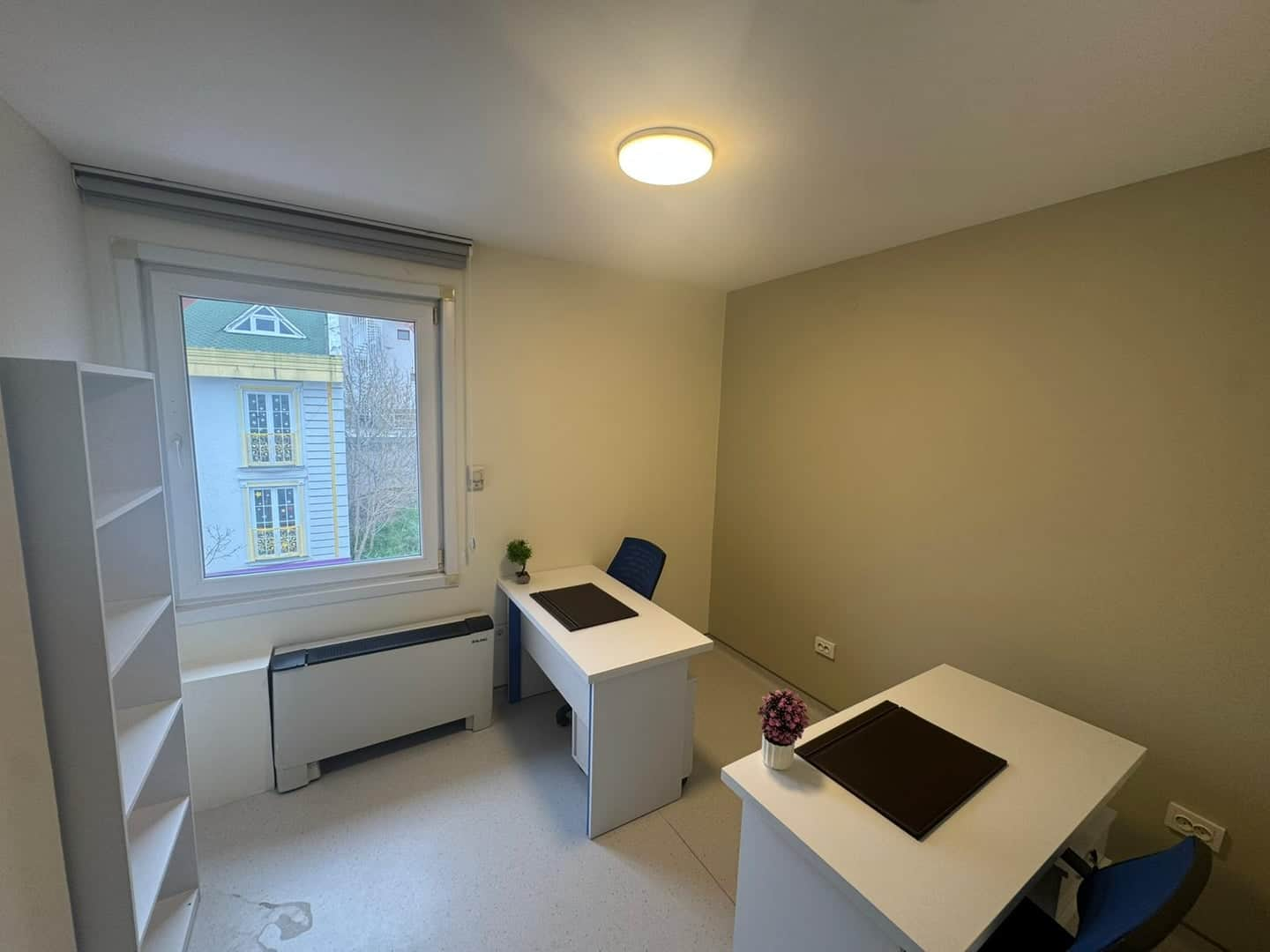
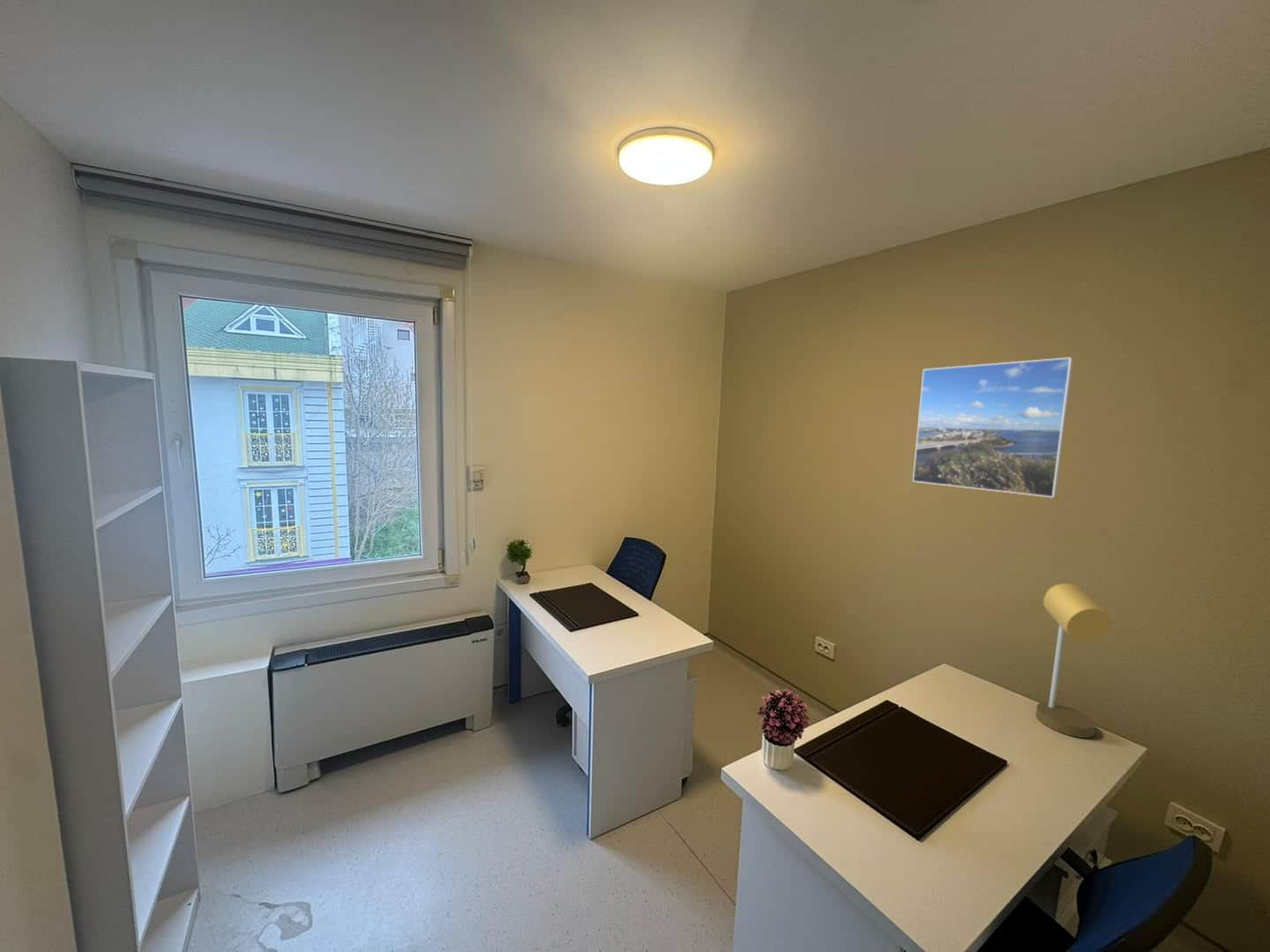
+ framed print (983, 427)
+ desk lamp (1061, 658)
